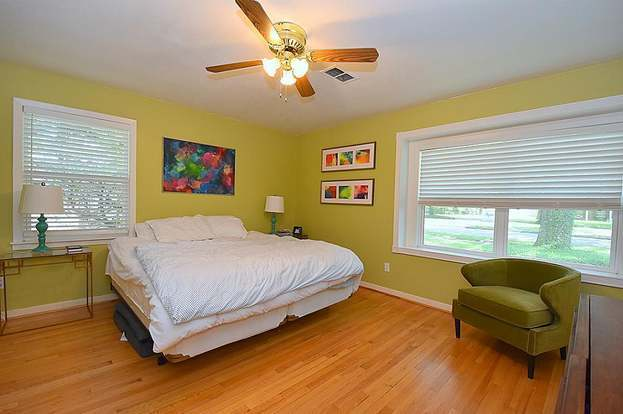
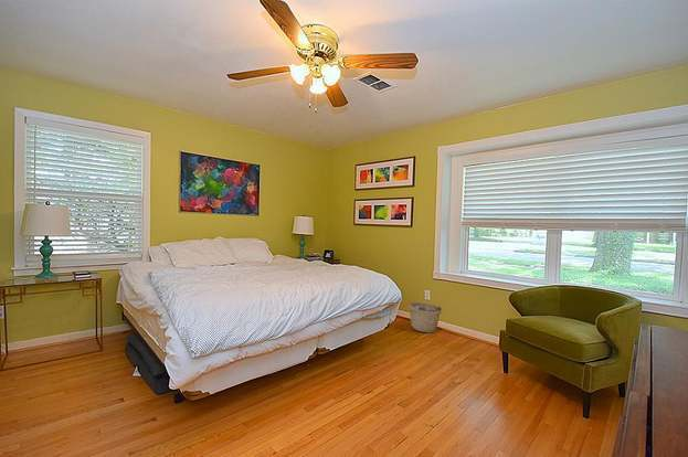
+ basket (424, 316)
